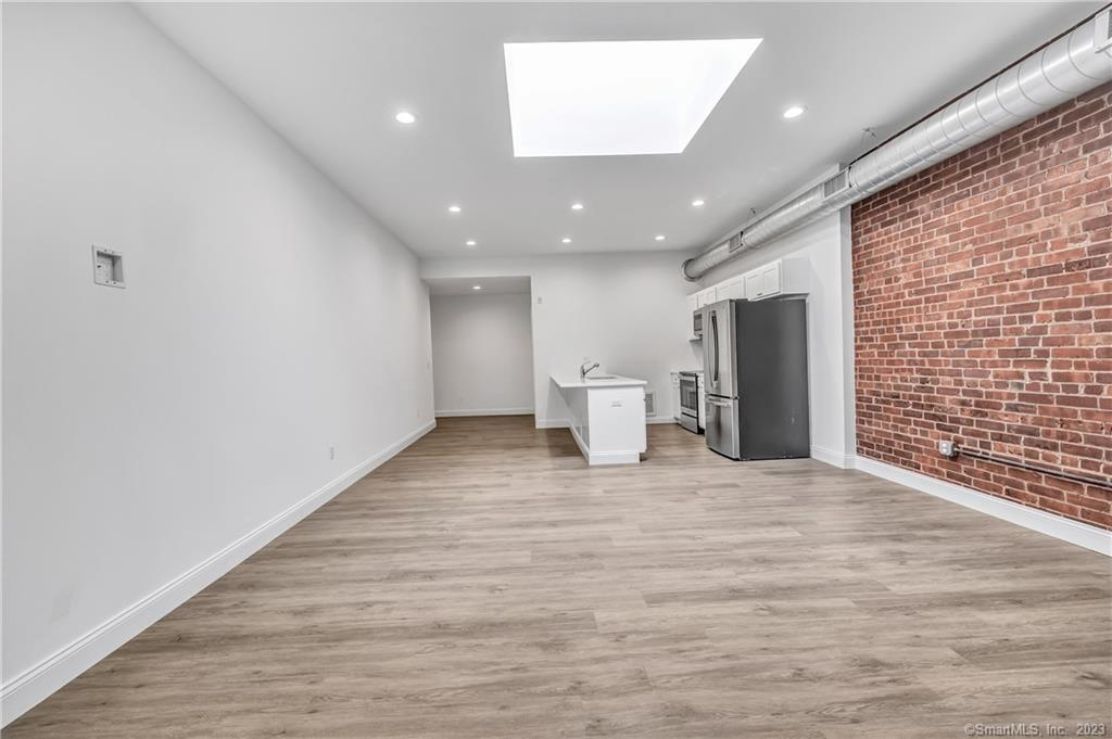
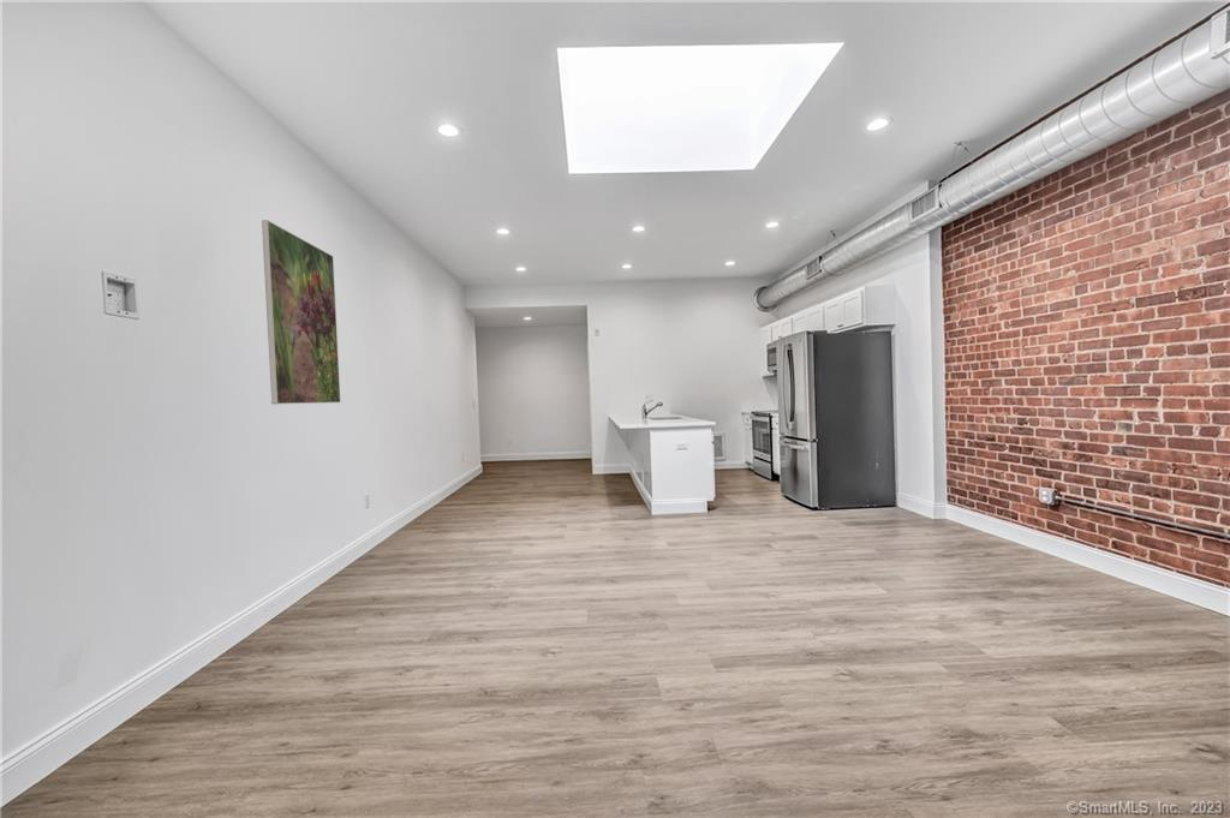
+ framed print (305, 322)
